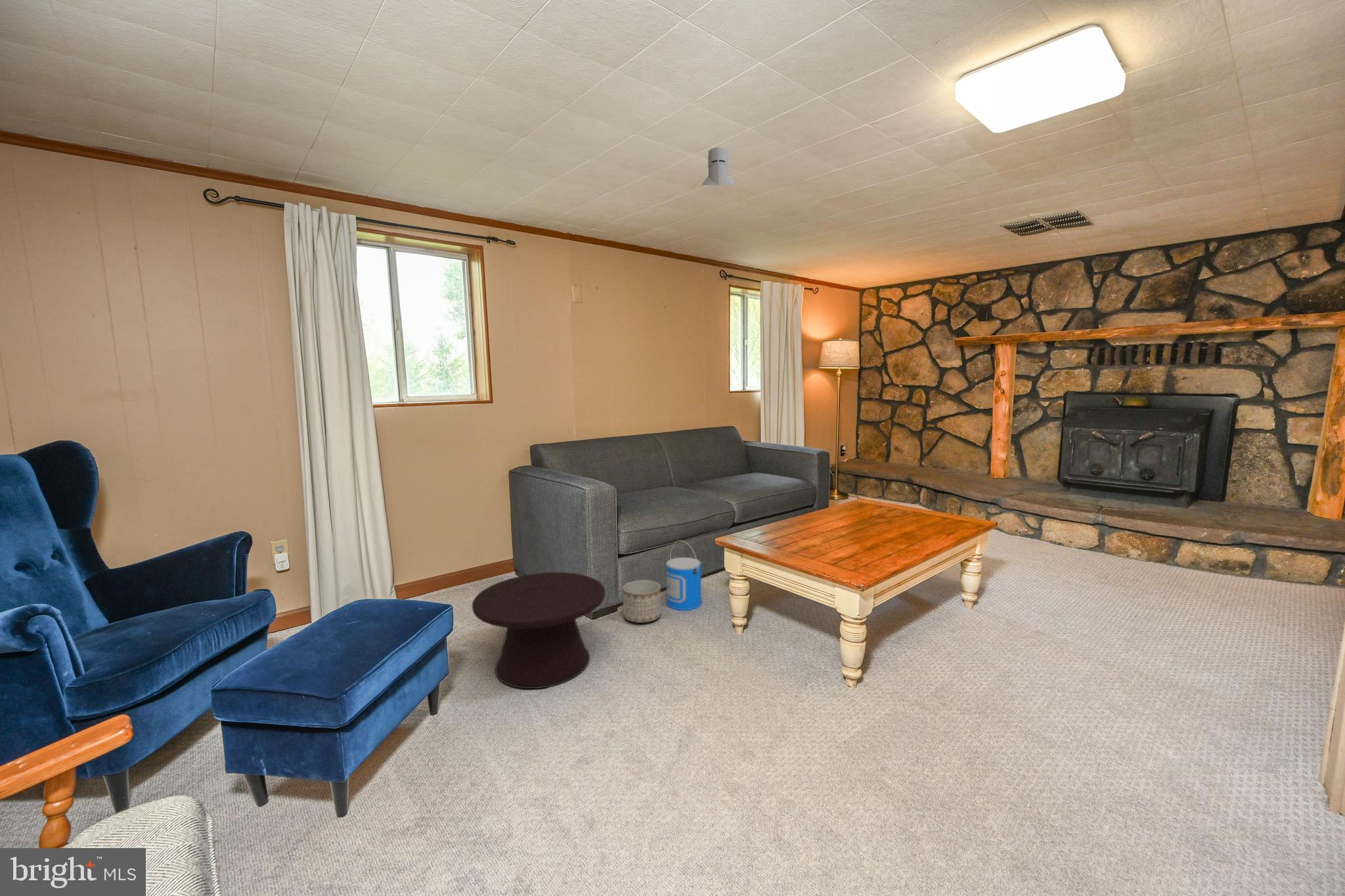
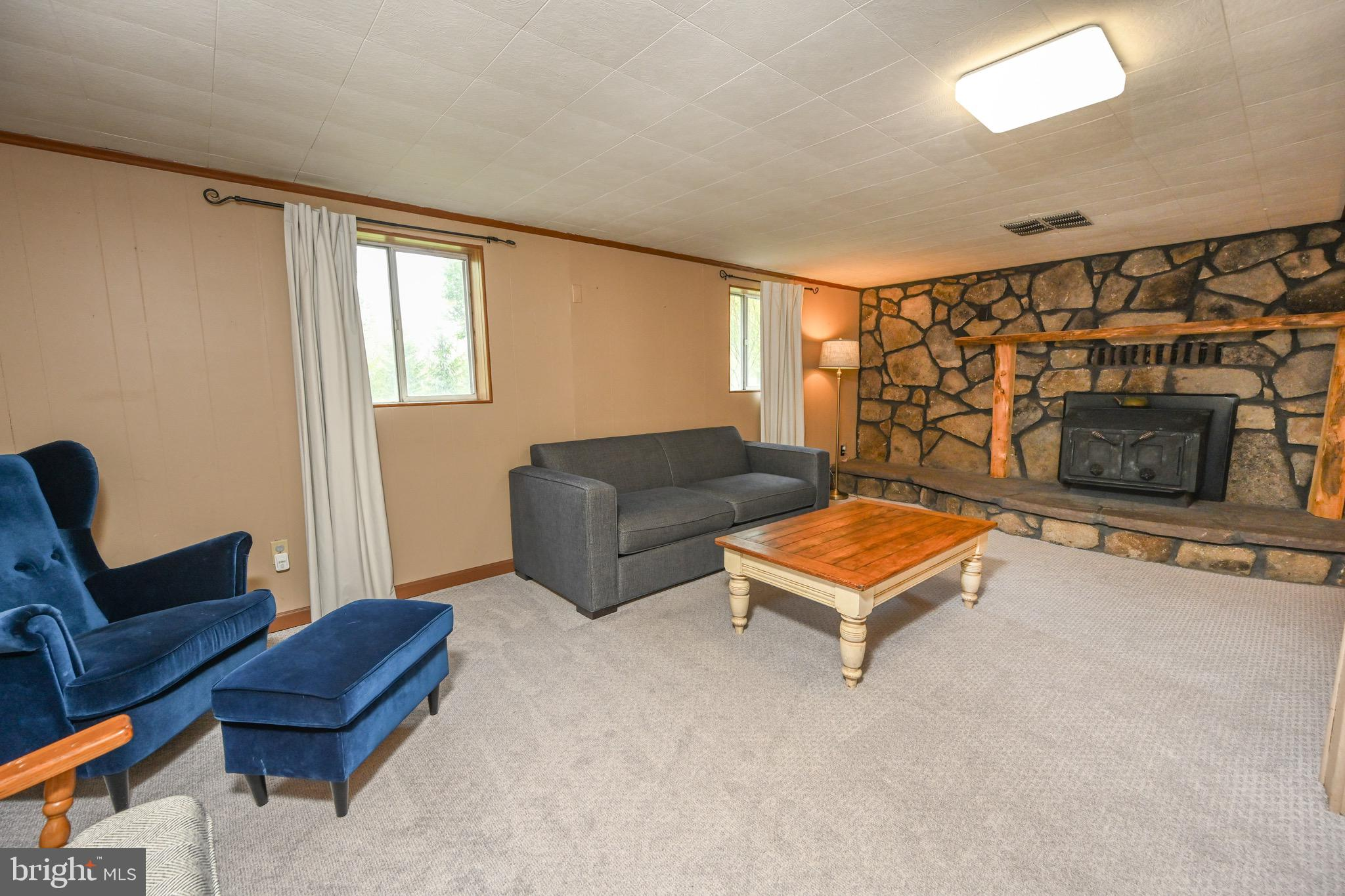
- planter (642, 602)
- bucket (684, 572)
- side table (542, 629)
- knight helmet (718, 171)
